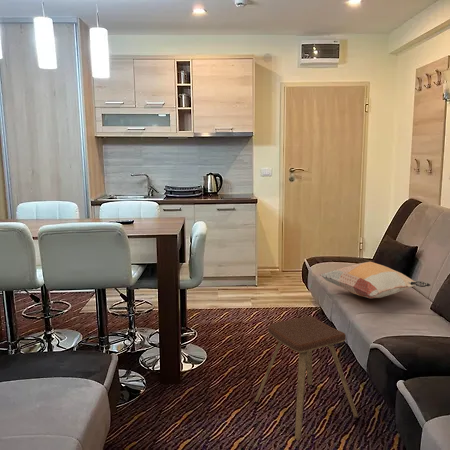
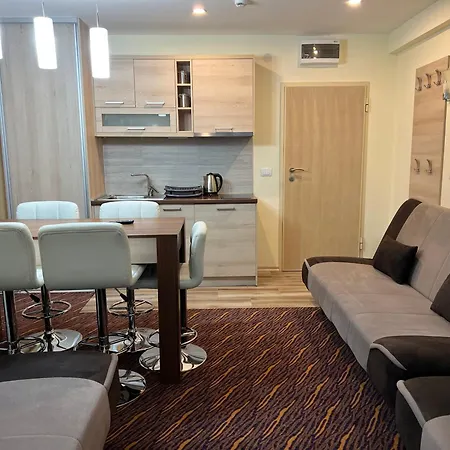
- decorative pillow (373, 279)
- music stool (305, 369)
